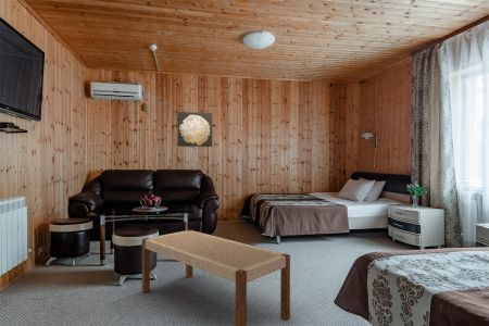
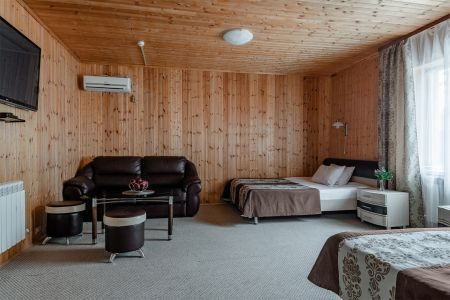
- bench (210, 273)
- wall art (195, 129)
